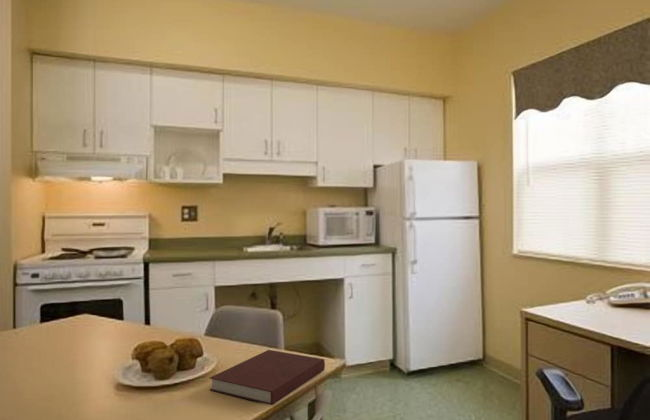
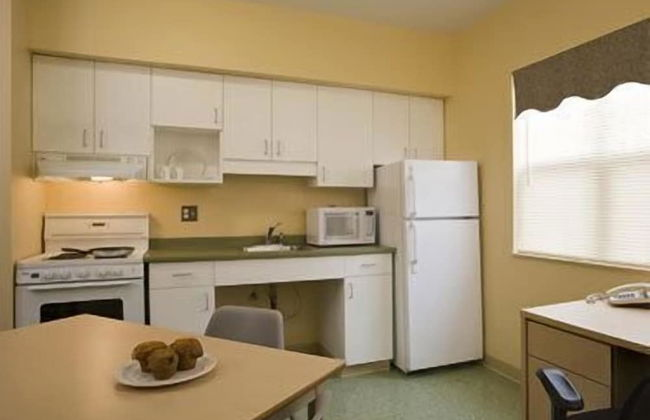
- notebook (270, 373)
